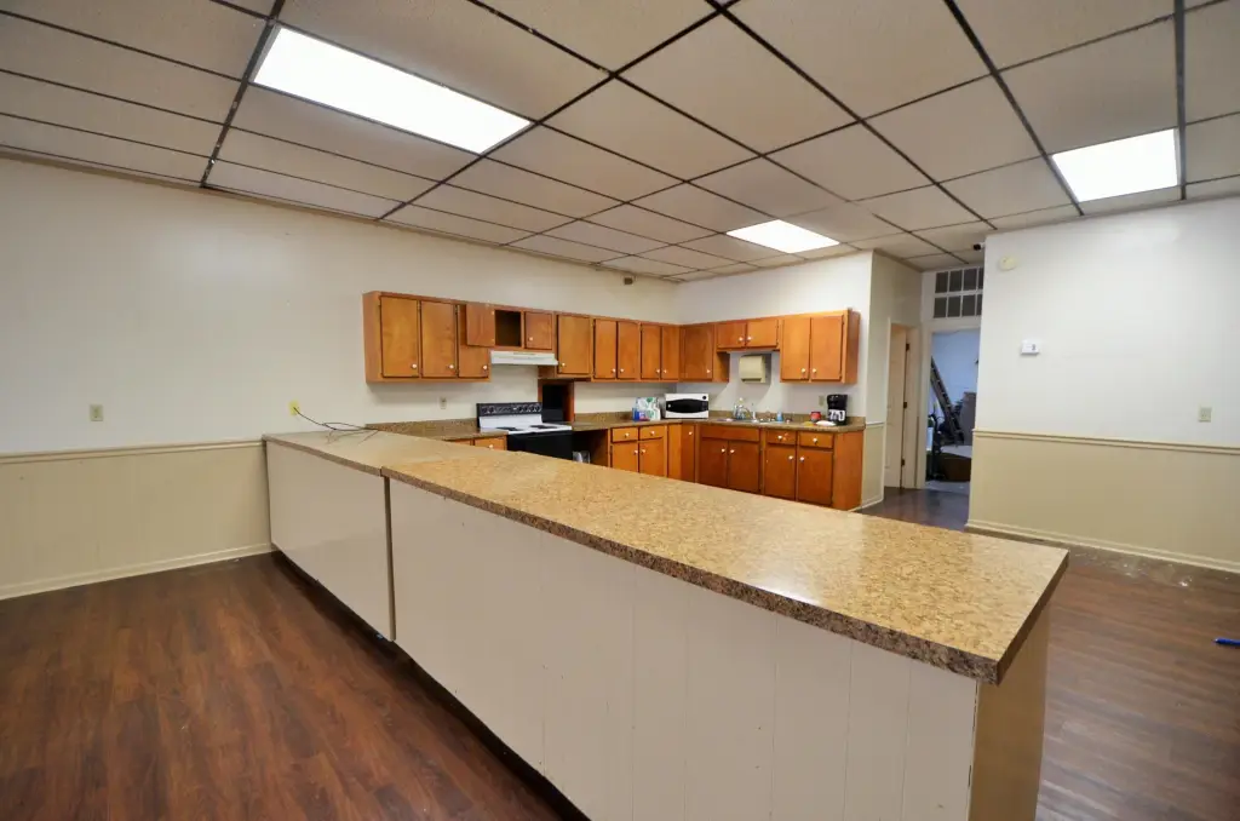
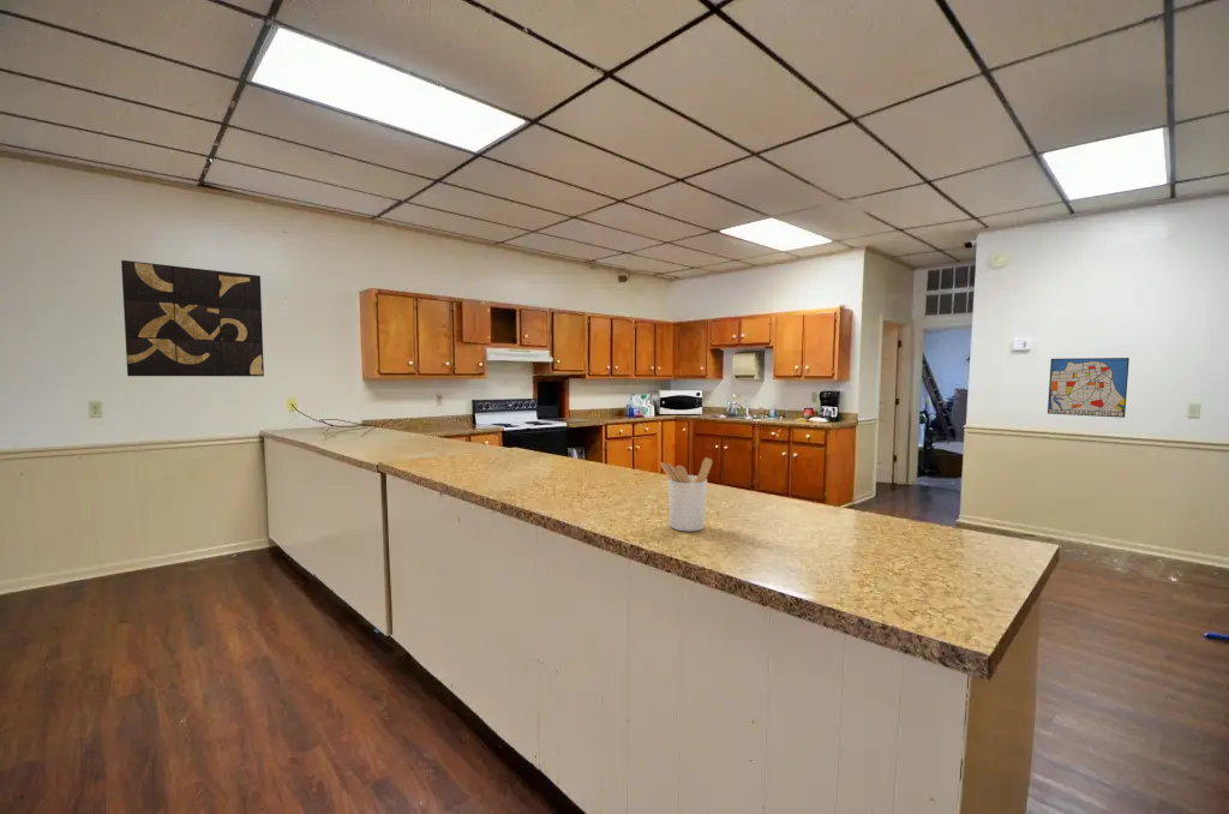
+ utensil holder (683, 492)
+ wall art (1086, 387)
+ wall art (197, 322)
